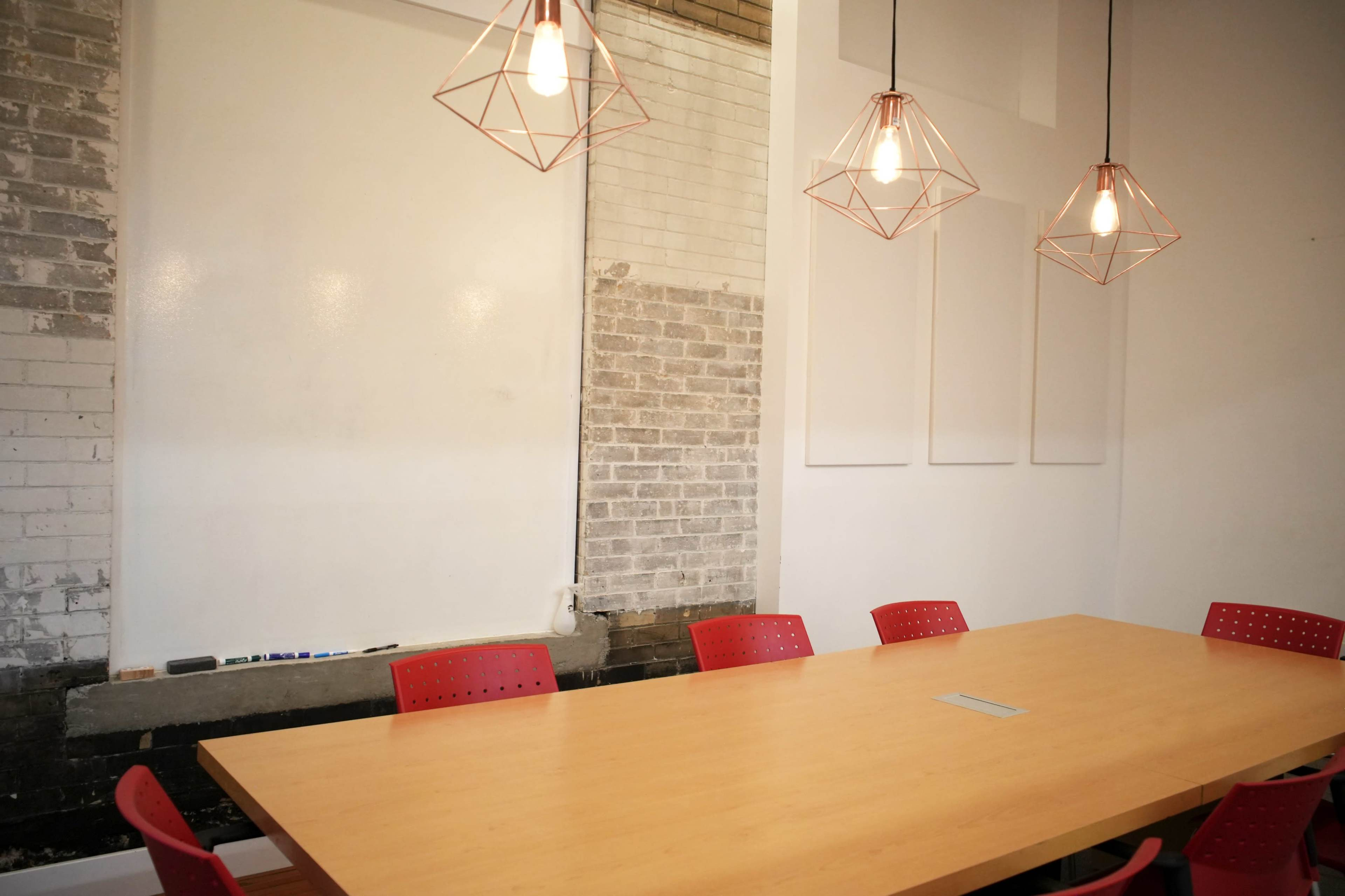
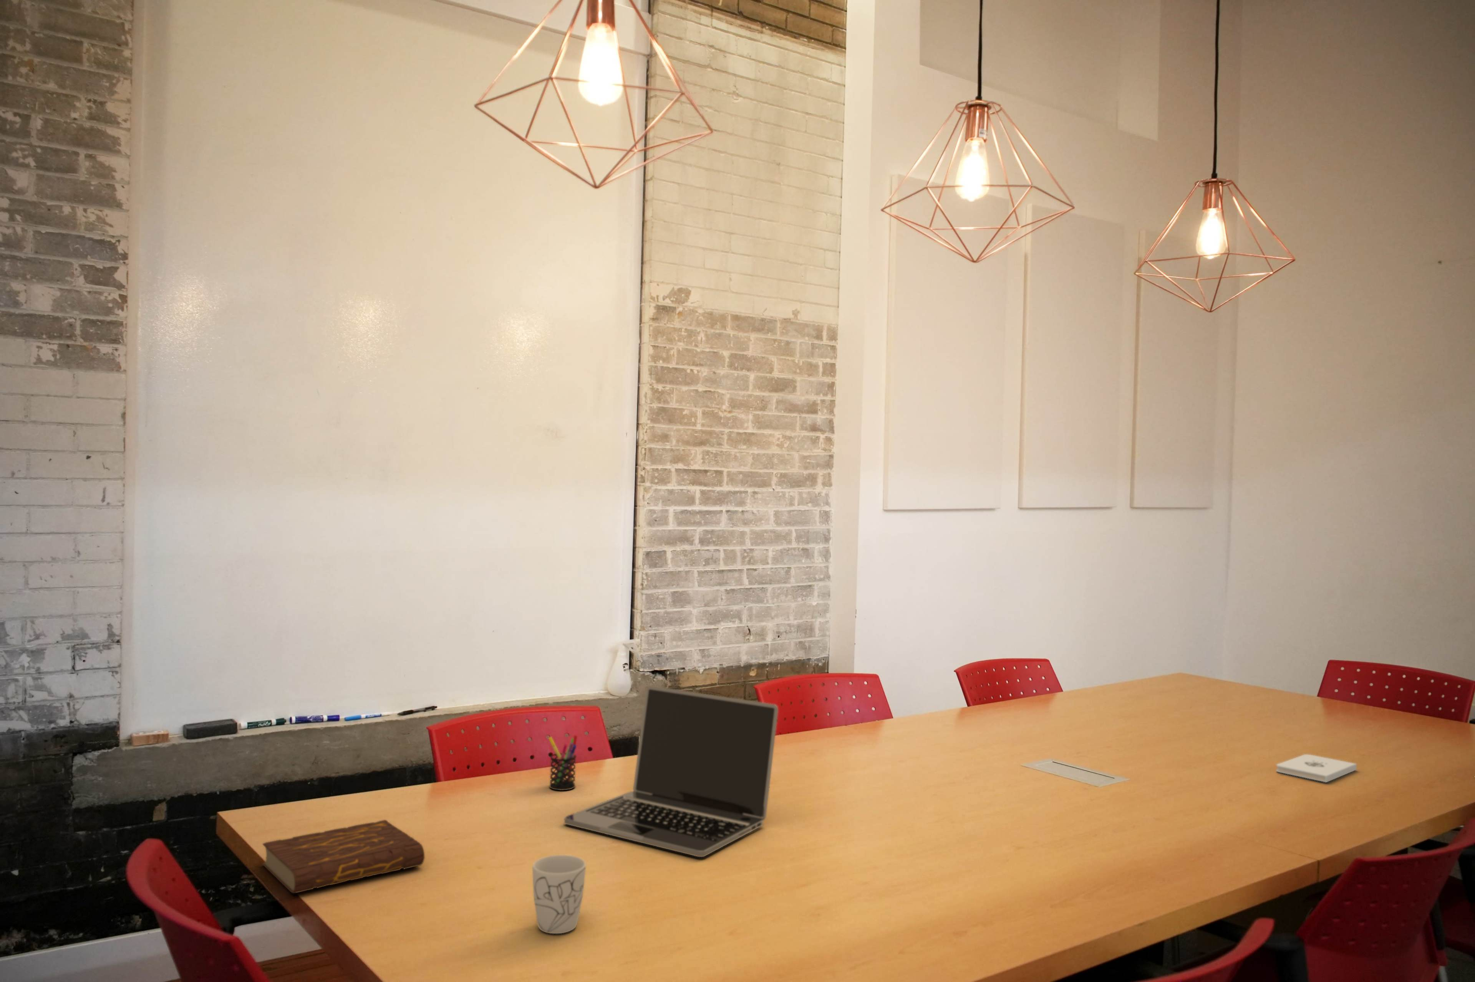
+ pen holder (566, 760)
+ mug (563, 891)
+ laptop (672, 764)
+ notepad (1316, 767)
+ book (343, 855)
